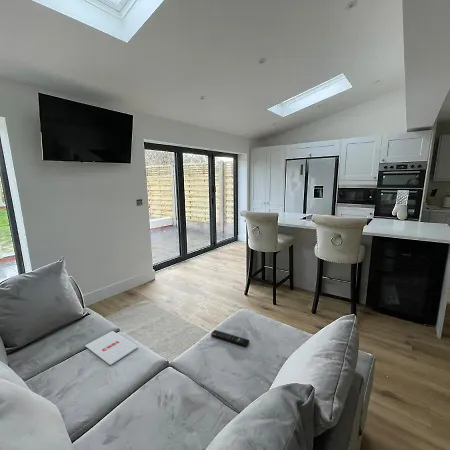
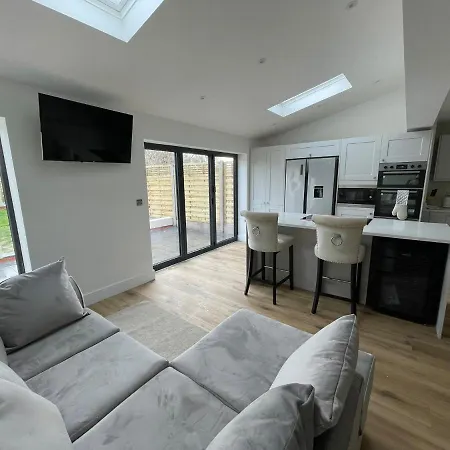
- remote control (229, 338)
- magazine (111, 346)
